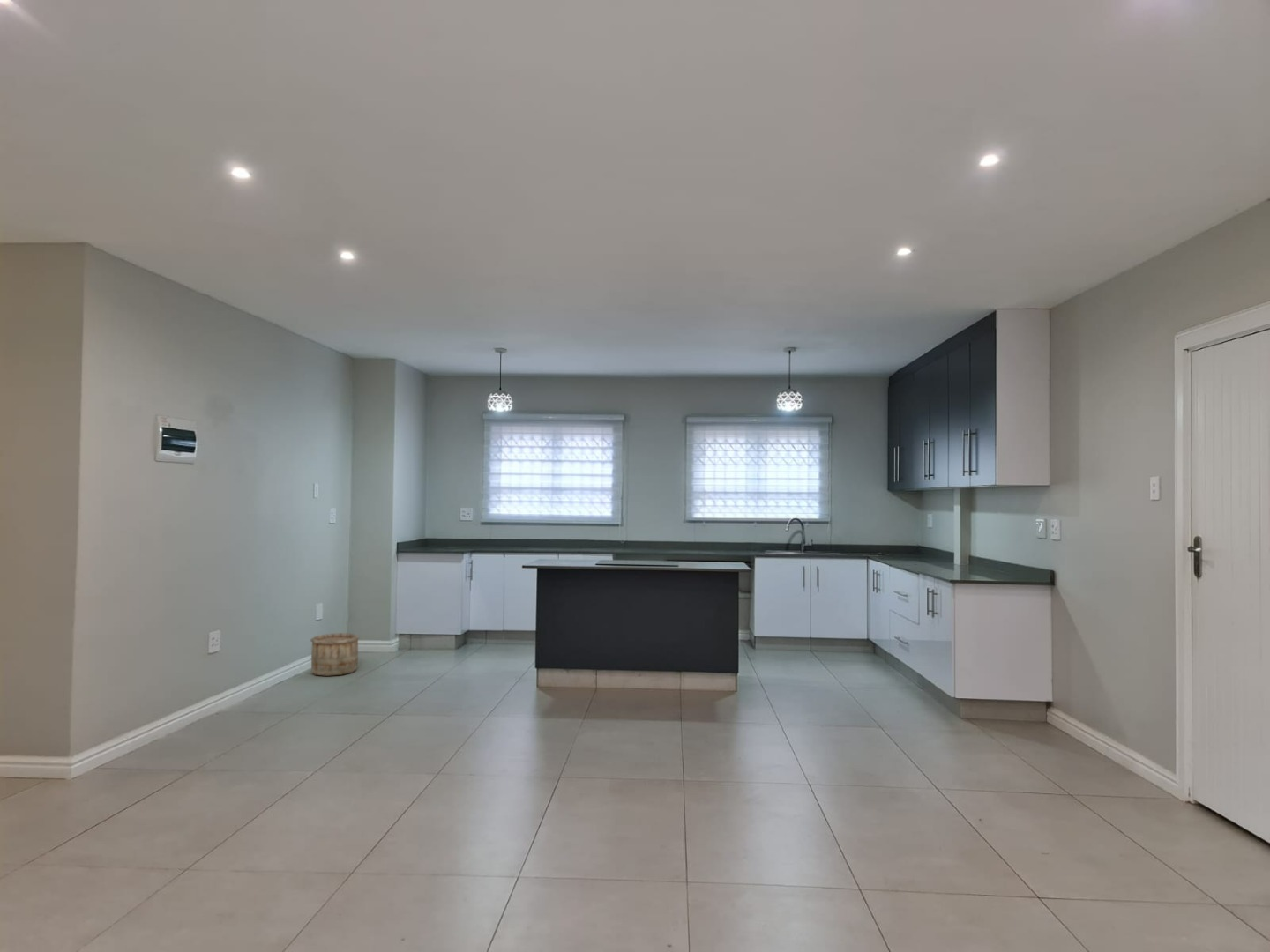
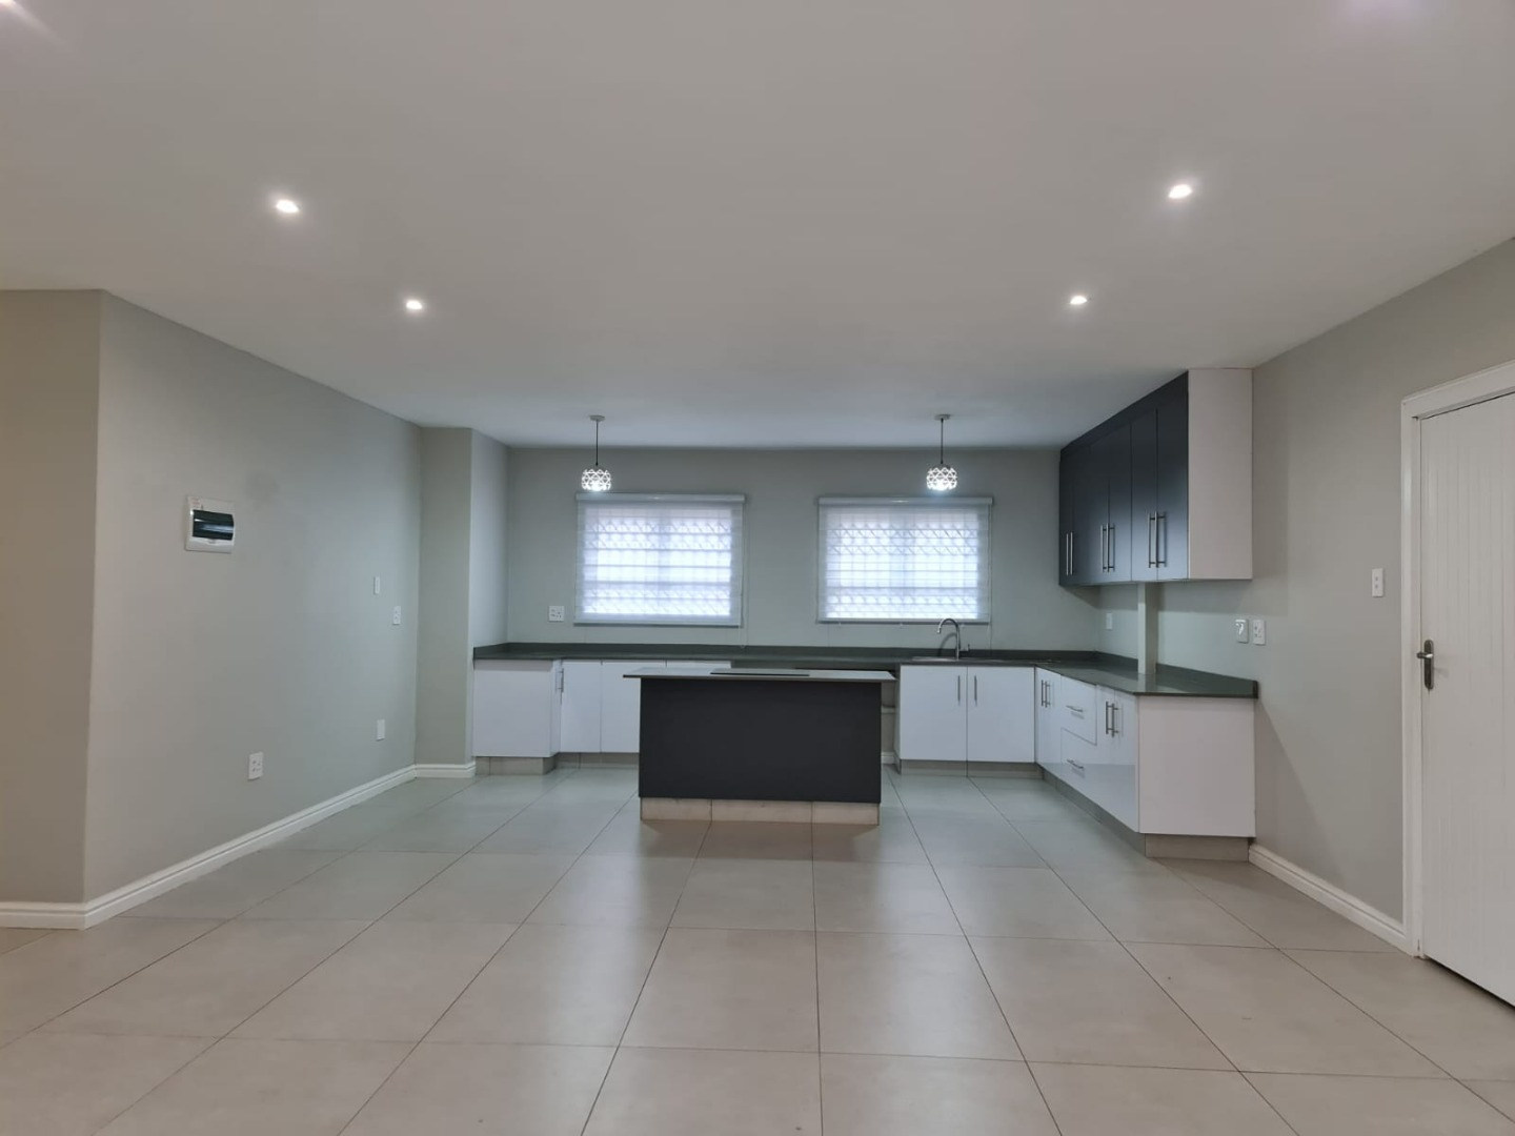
- wooden bucket (334, 654)
